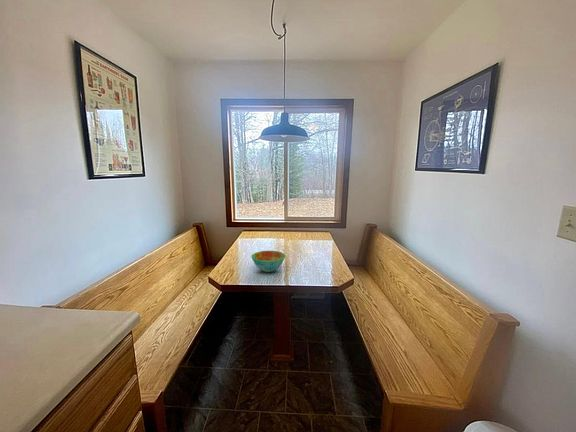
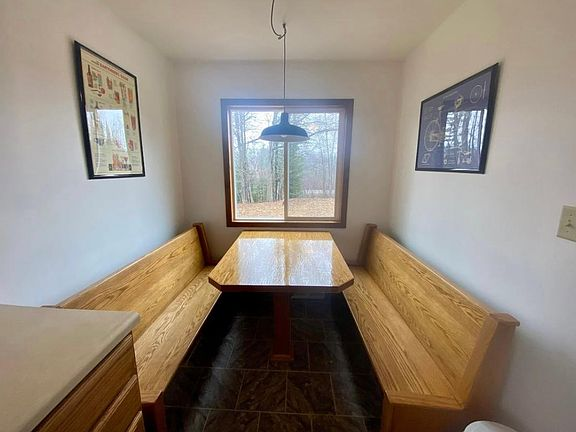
- bowl (268, 262)
